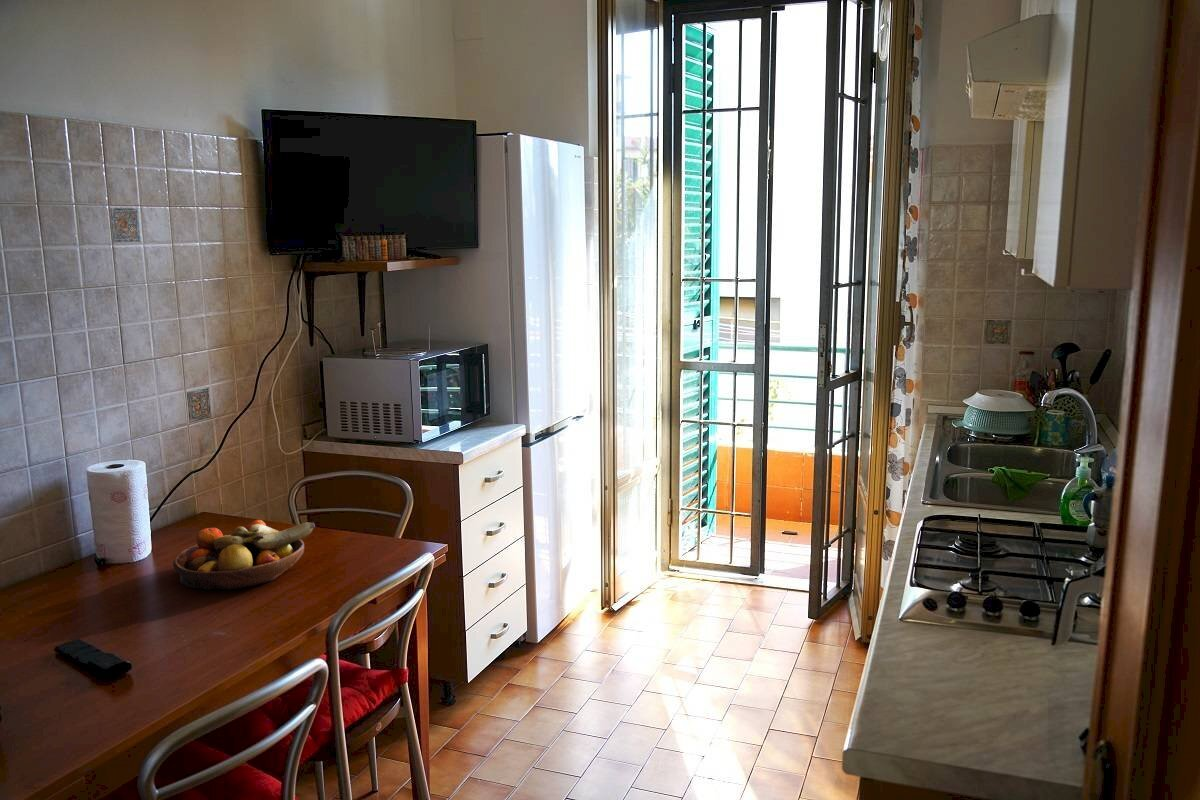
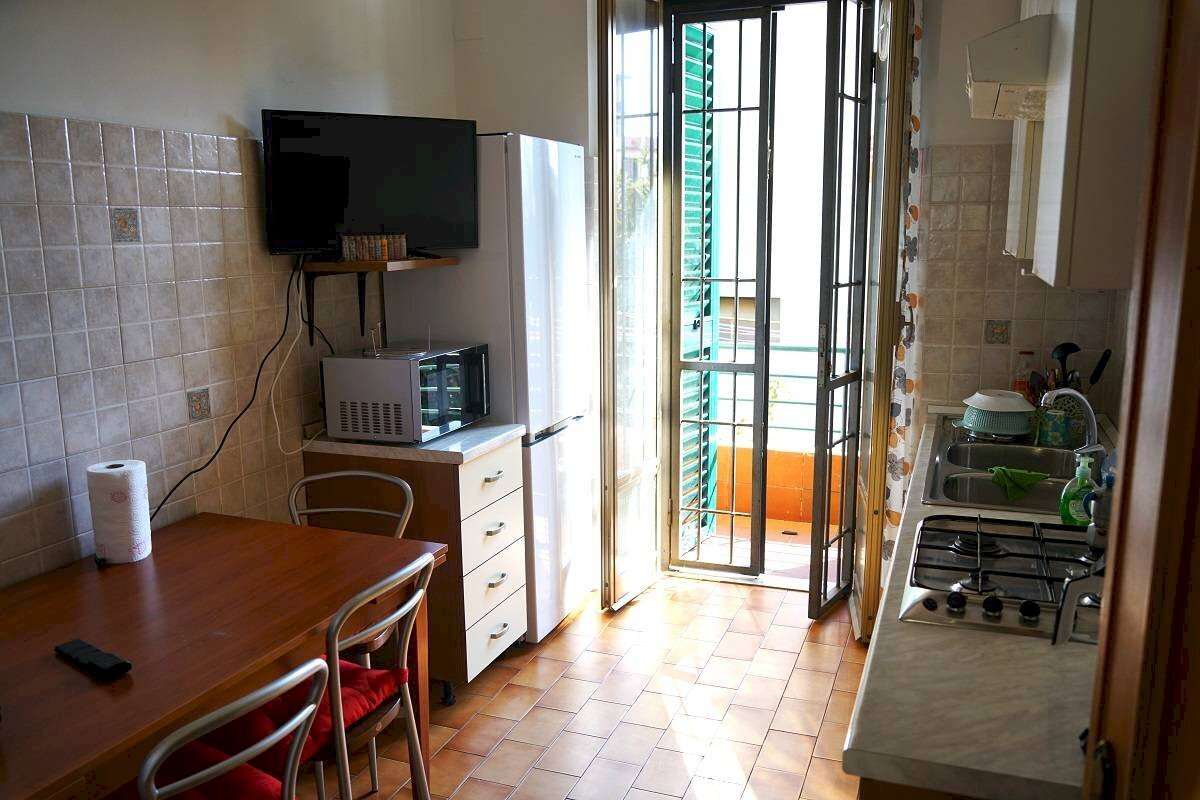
- fruit bowl (241, 546)
